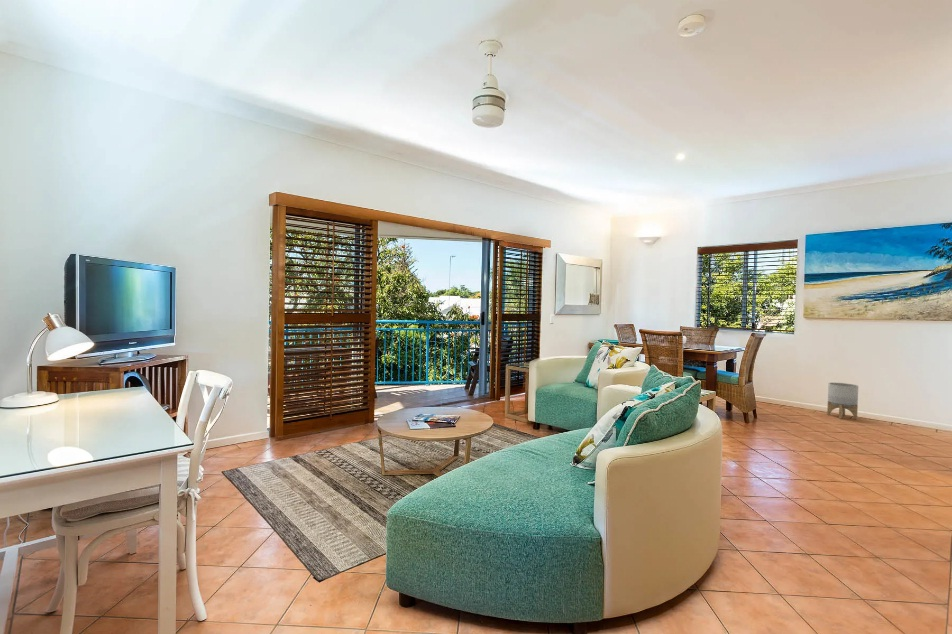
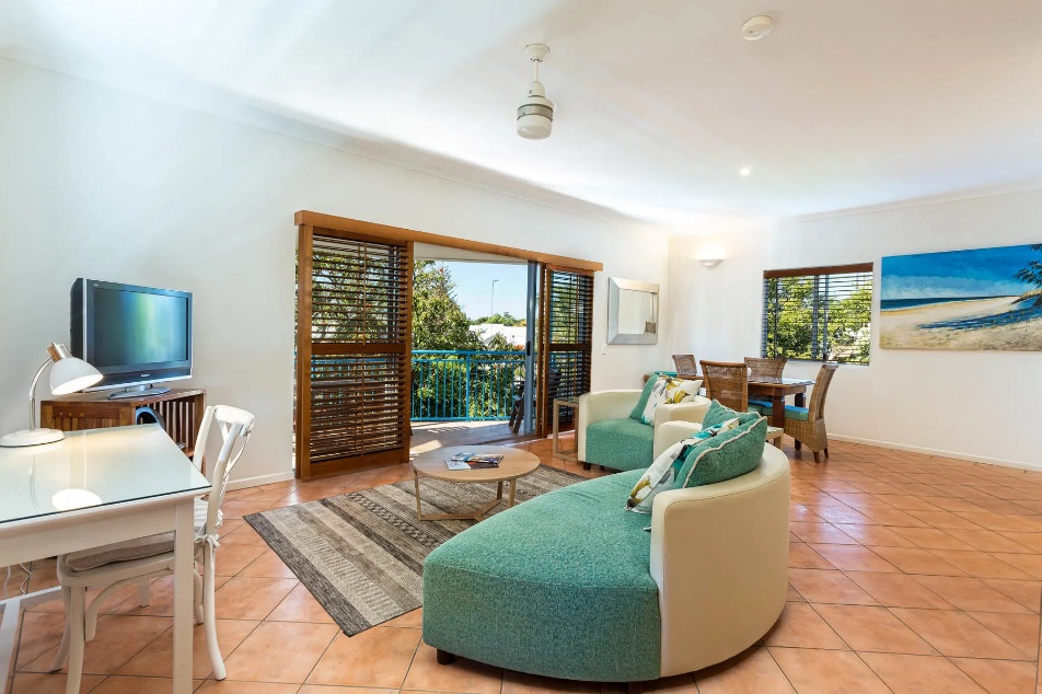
- planter (842, 400)
